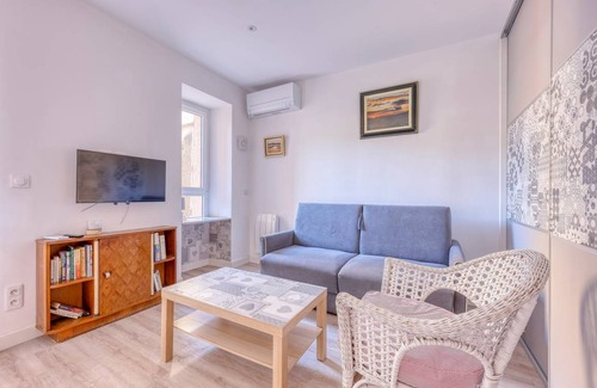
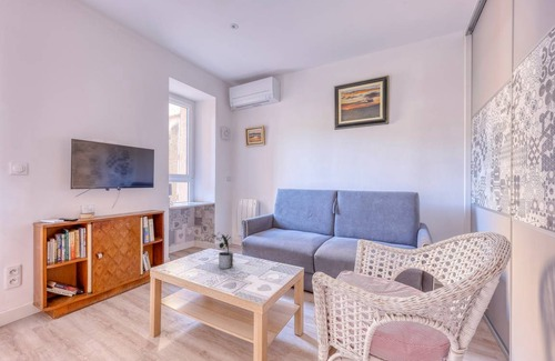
+ potted plant (223, 249)
